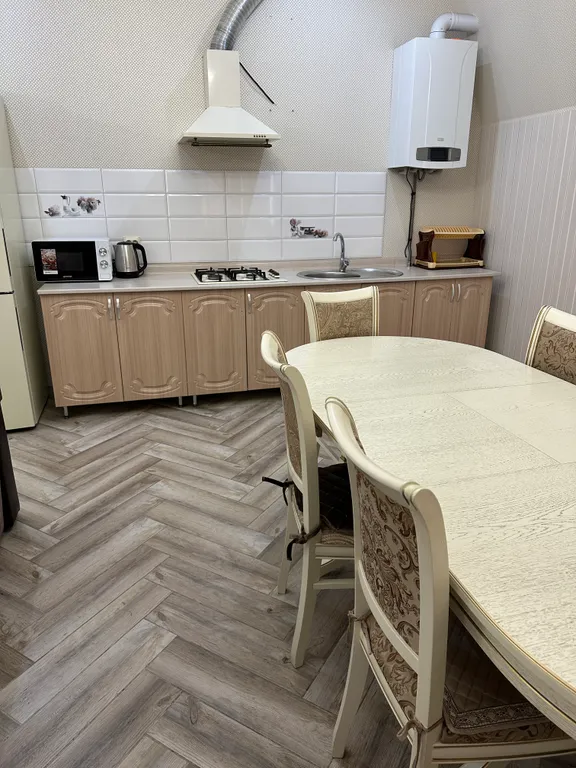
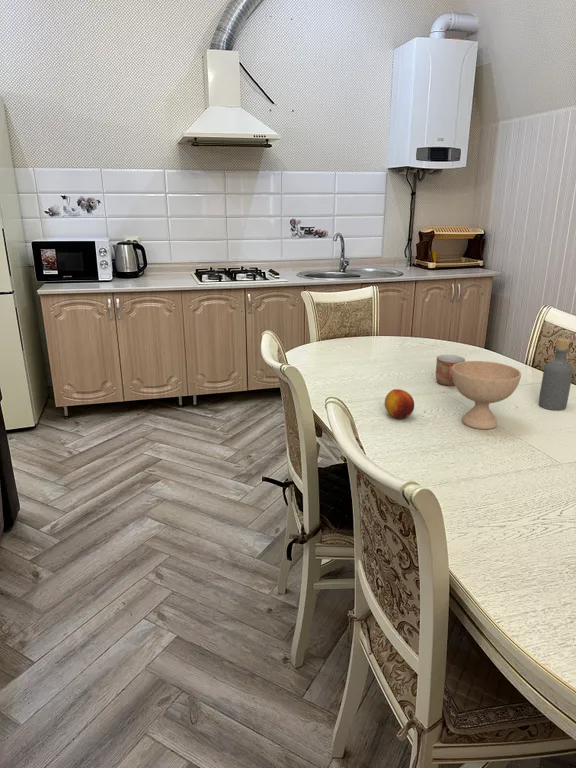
+ mug (449, 371)
+ bowl (482, 396)
+ bottle (557, 373)
+ fruit (399, 403)
